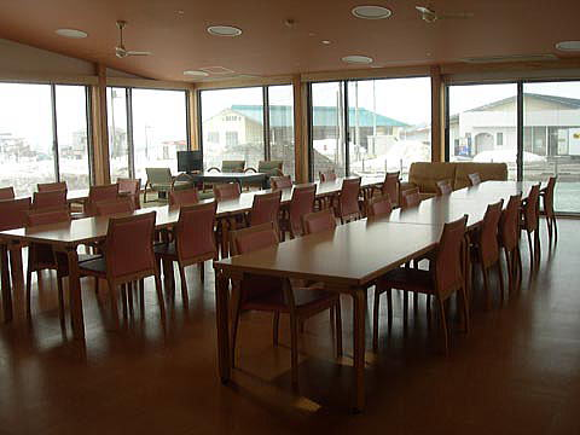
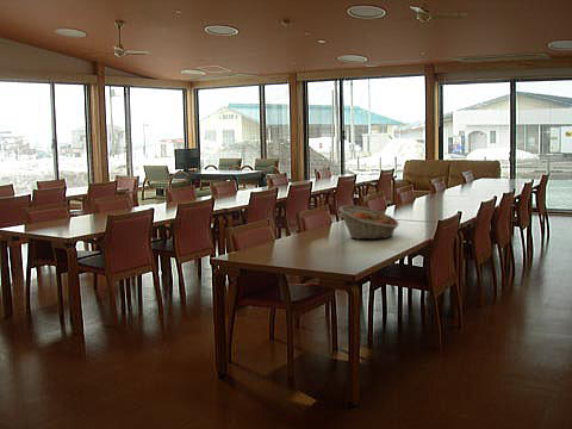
+ fruit basket (368, 220)
